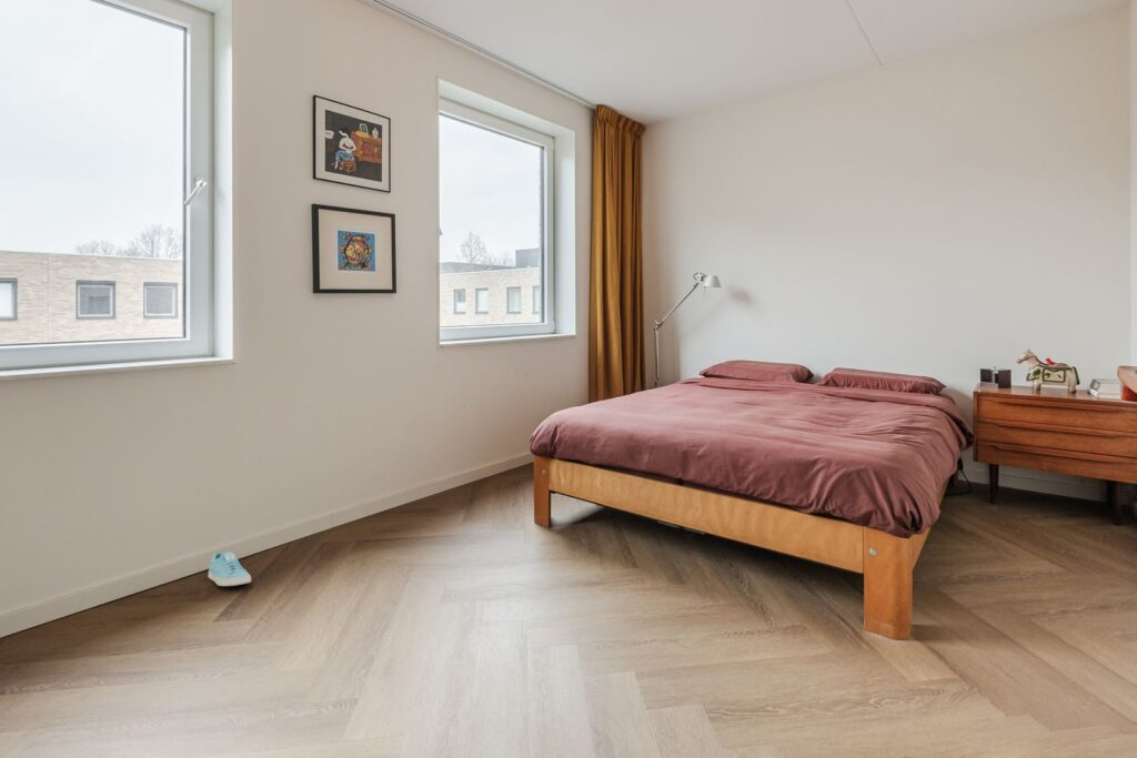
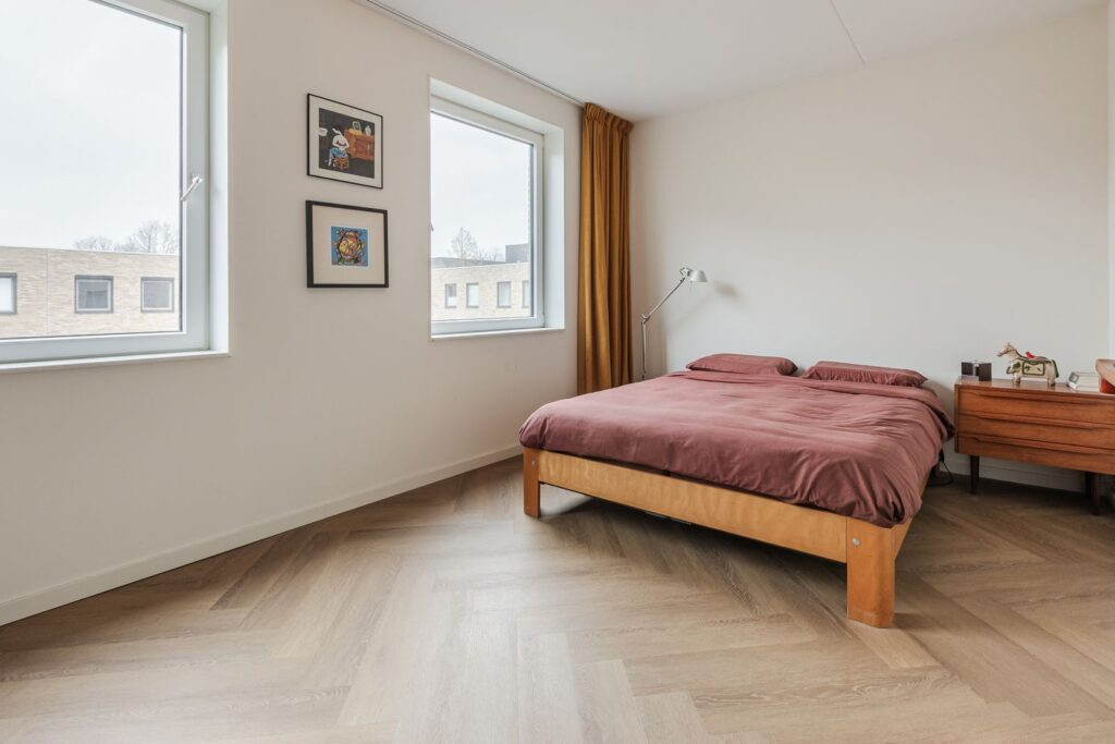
- sneaker (228, 567)
